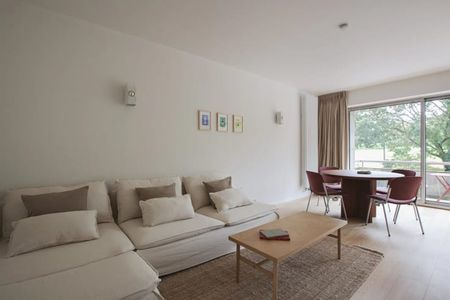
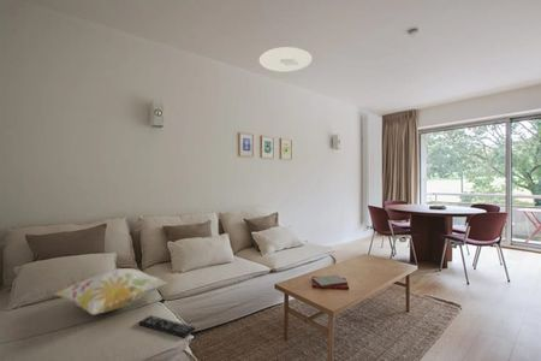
+ remote control (166, 325)
+ ceiling light (285, 58)
+ decorative pillow (114, 288)
